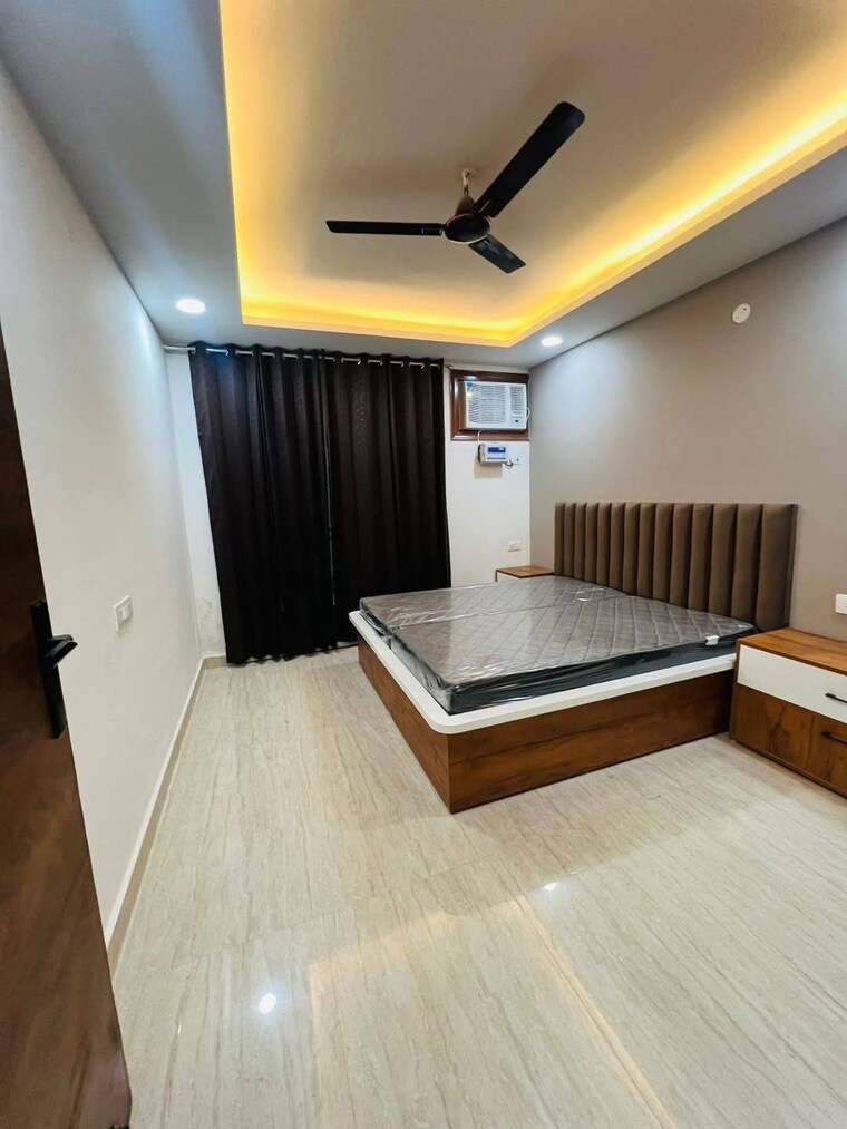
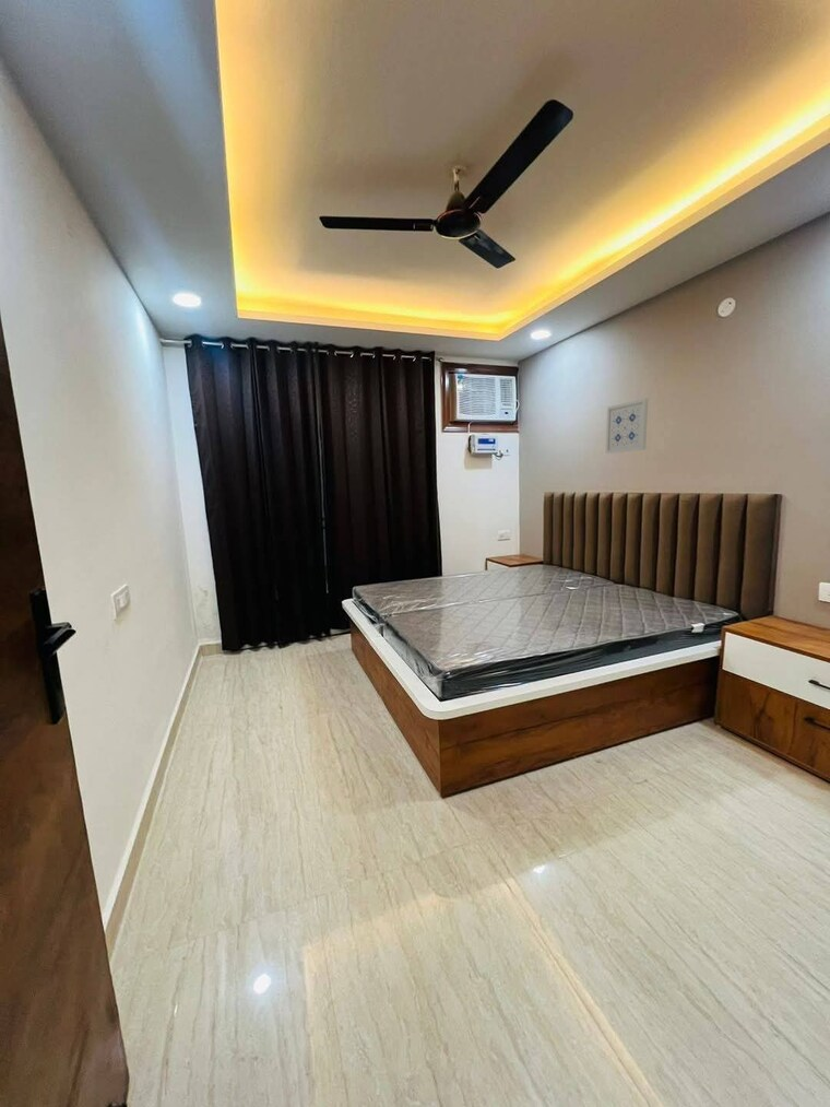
+ wall art (625, 427)
